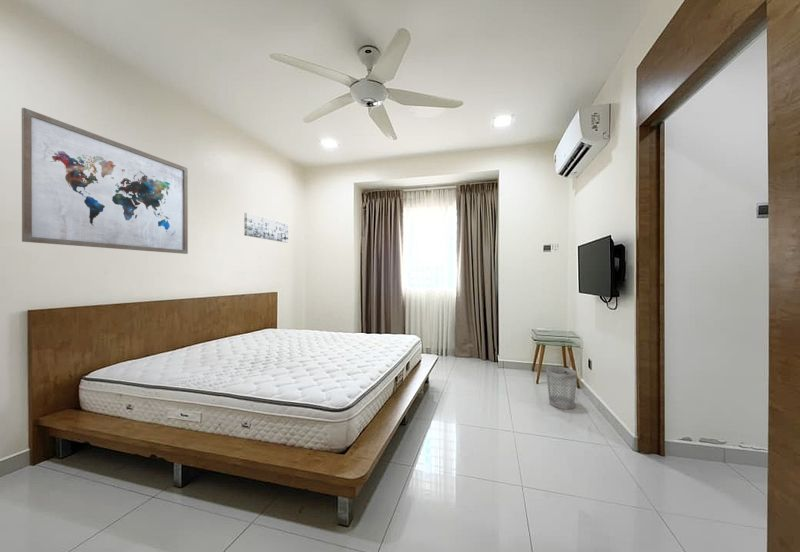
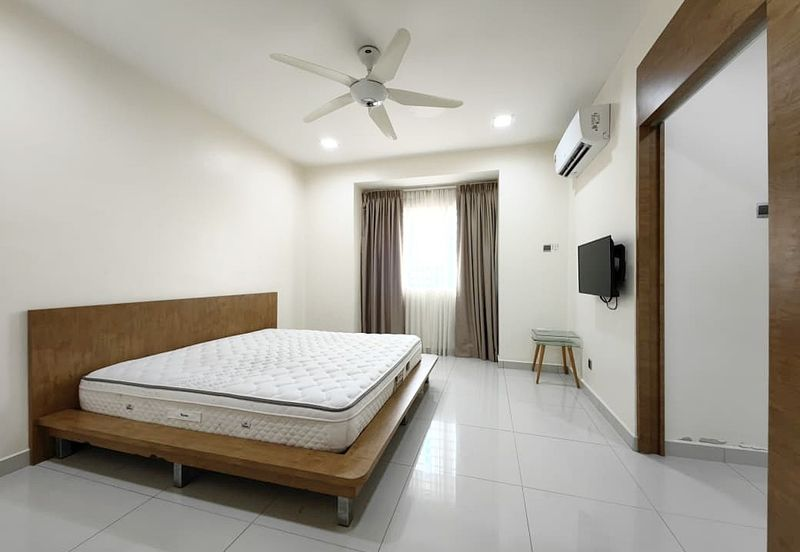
- wall art (268, 229)
- wastebasket (561, 387)
- wall art (122, 196)
